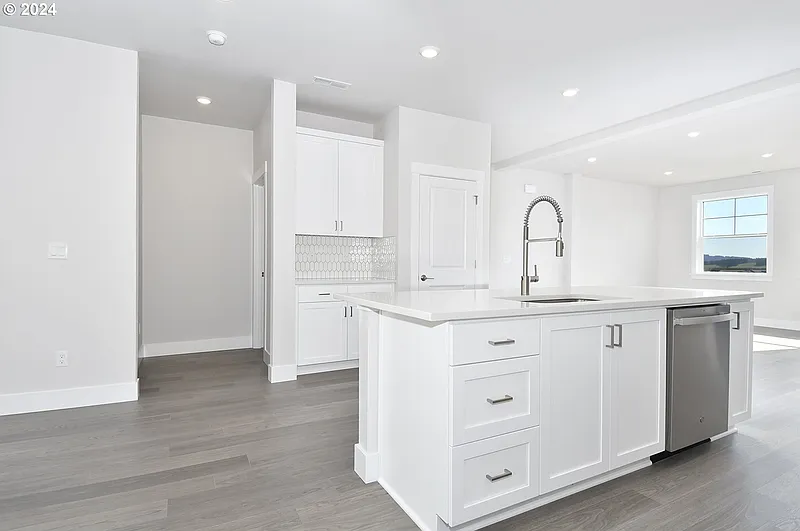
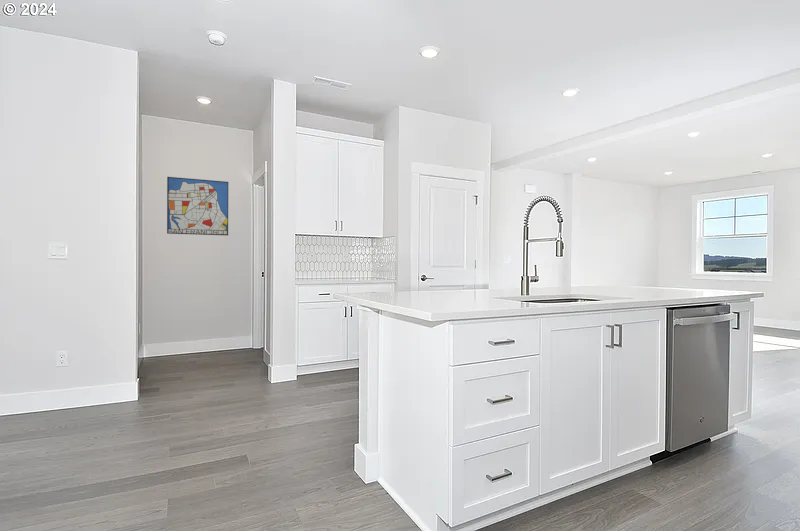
+ wall art (198, 206)
